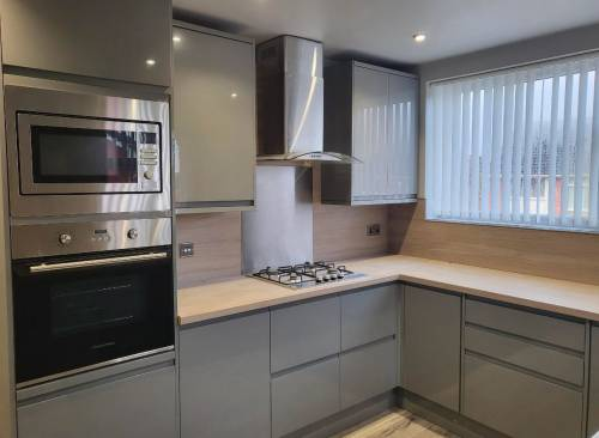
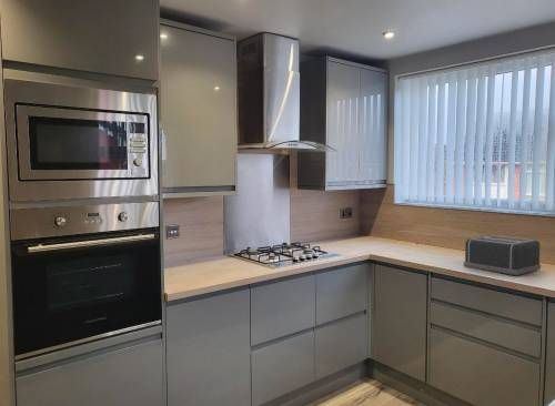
+ toaster (497, 253)
